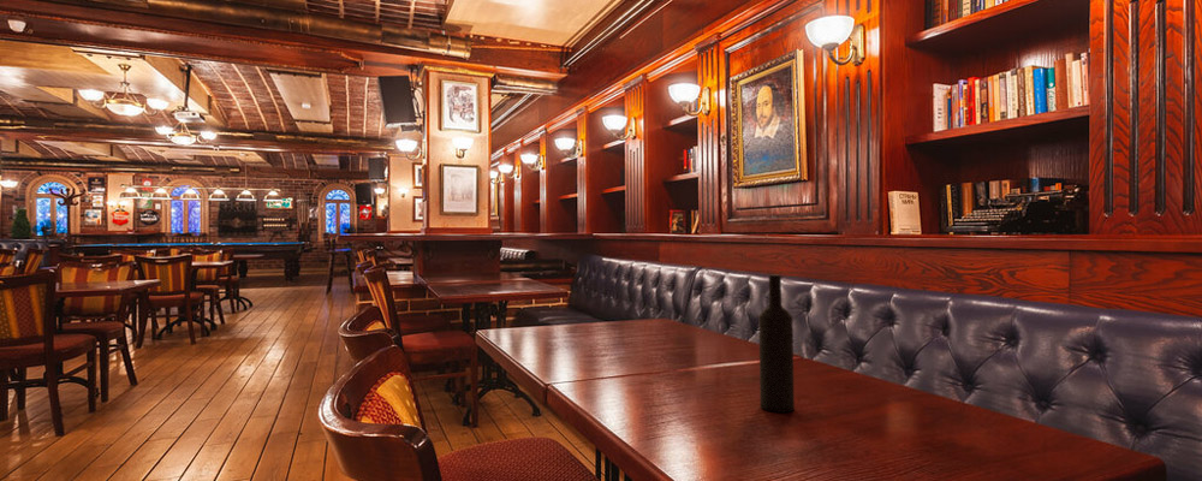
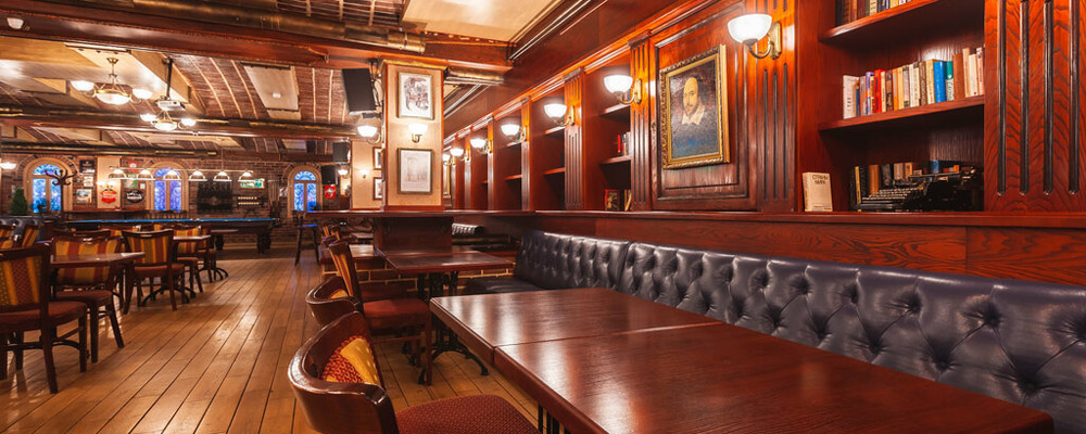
- wine bottle (775, 340)
